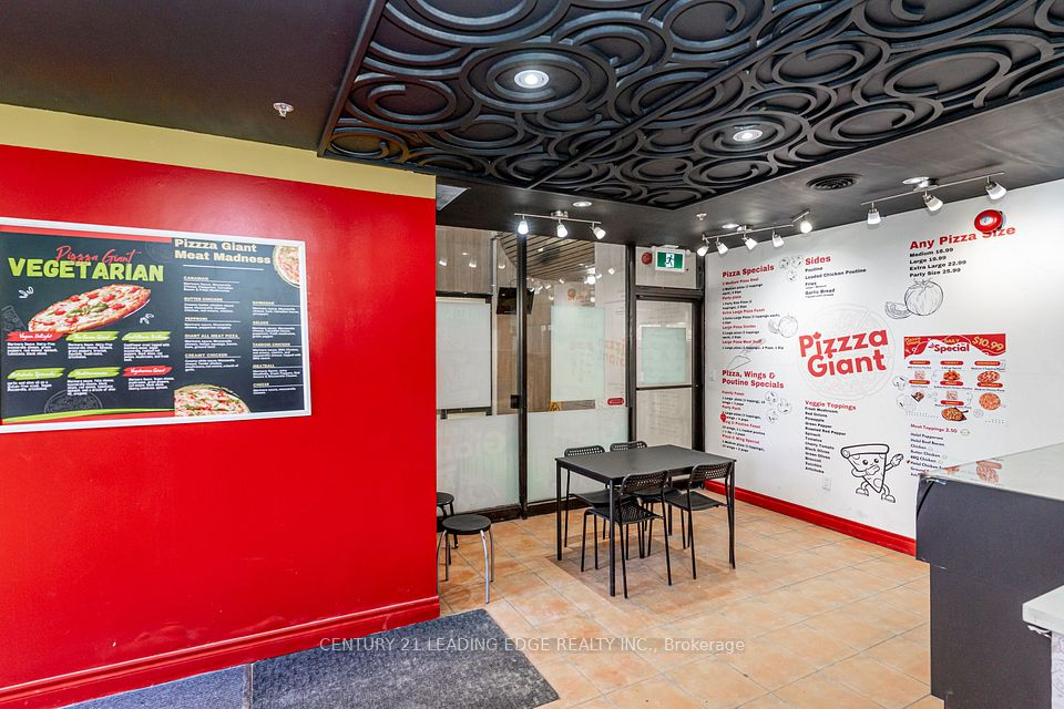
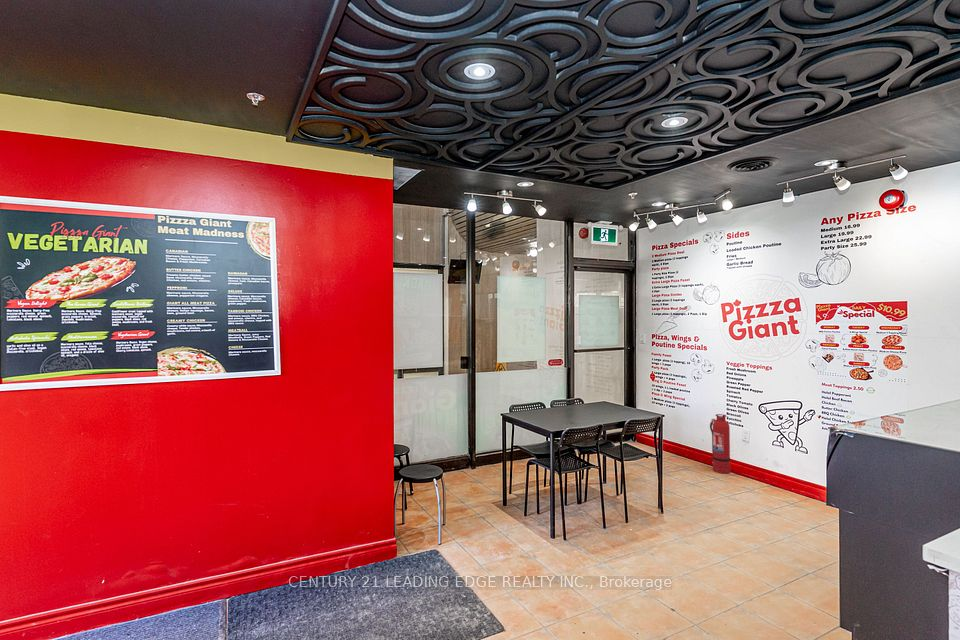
+ fire extinguisher (719, 442)
